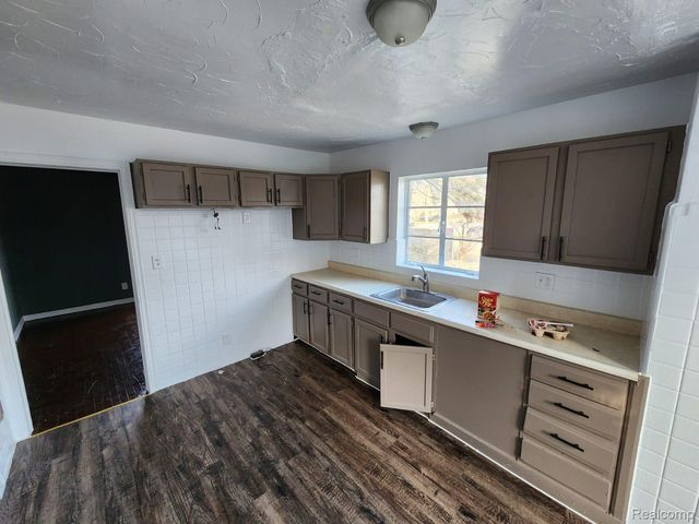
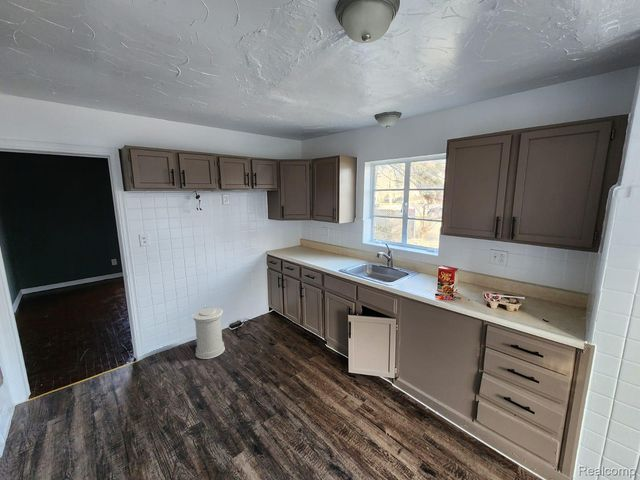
+ trash can (209, 331)
